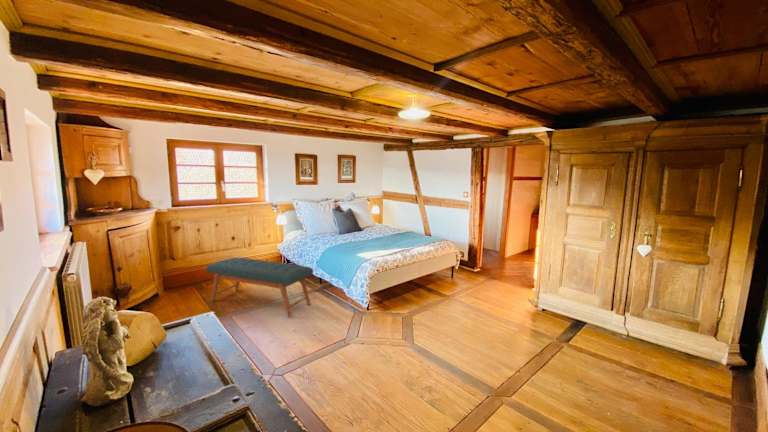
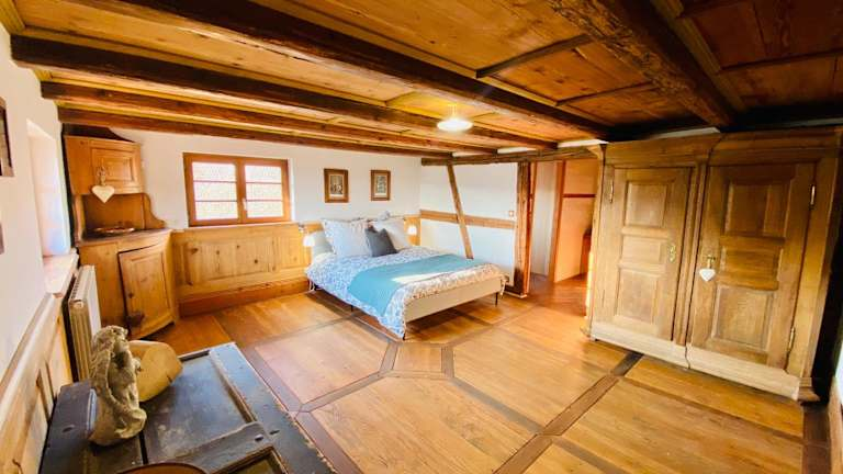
- bench (259, 283)
